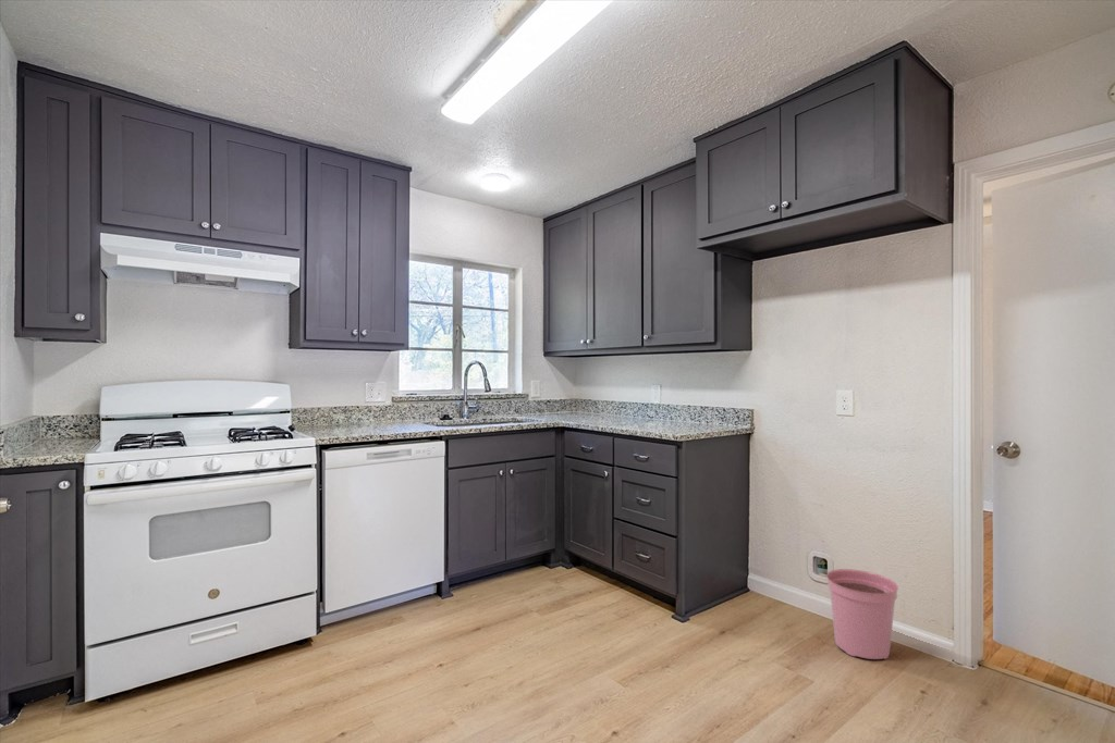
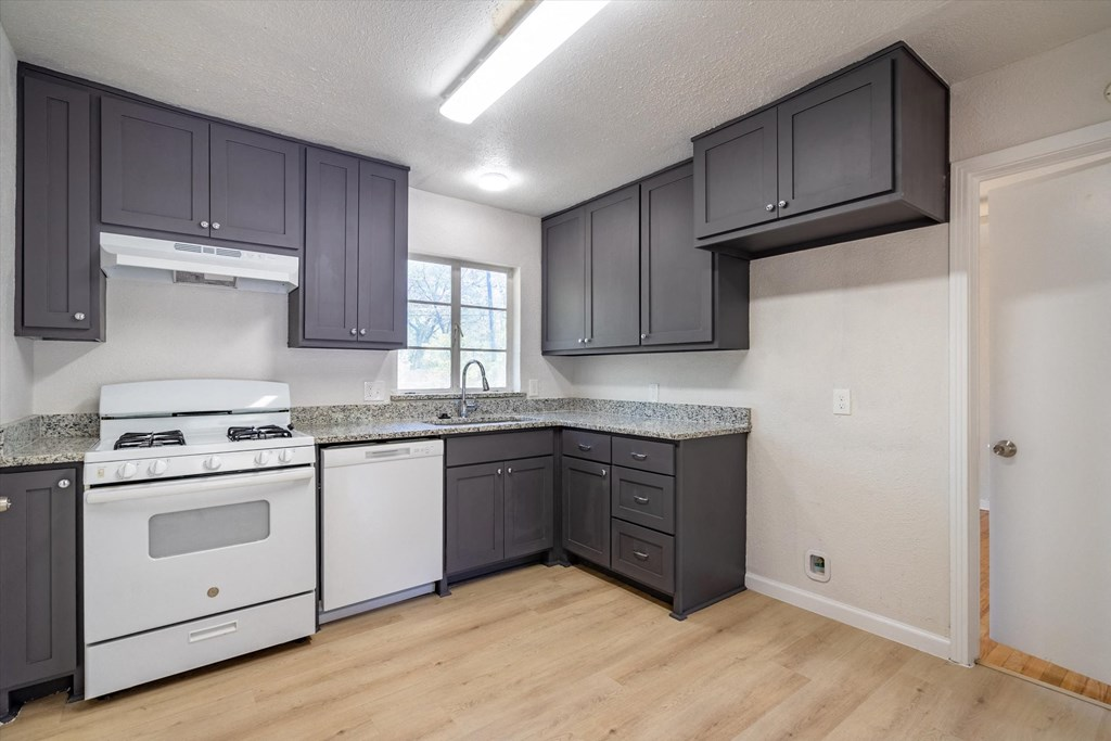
- plant pot (861, 614)
